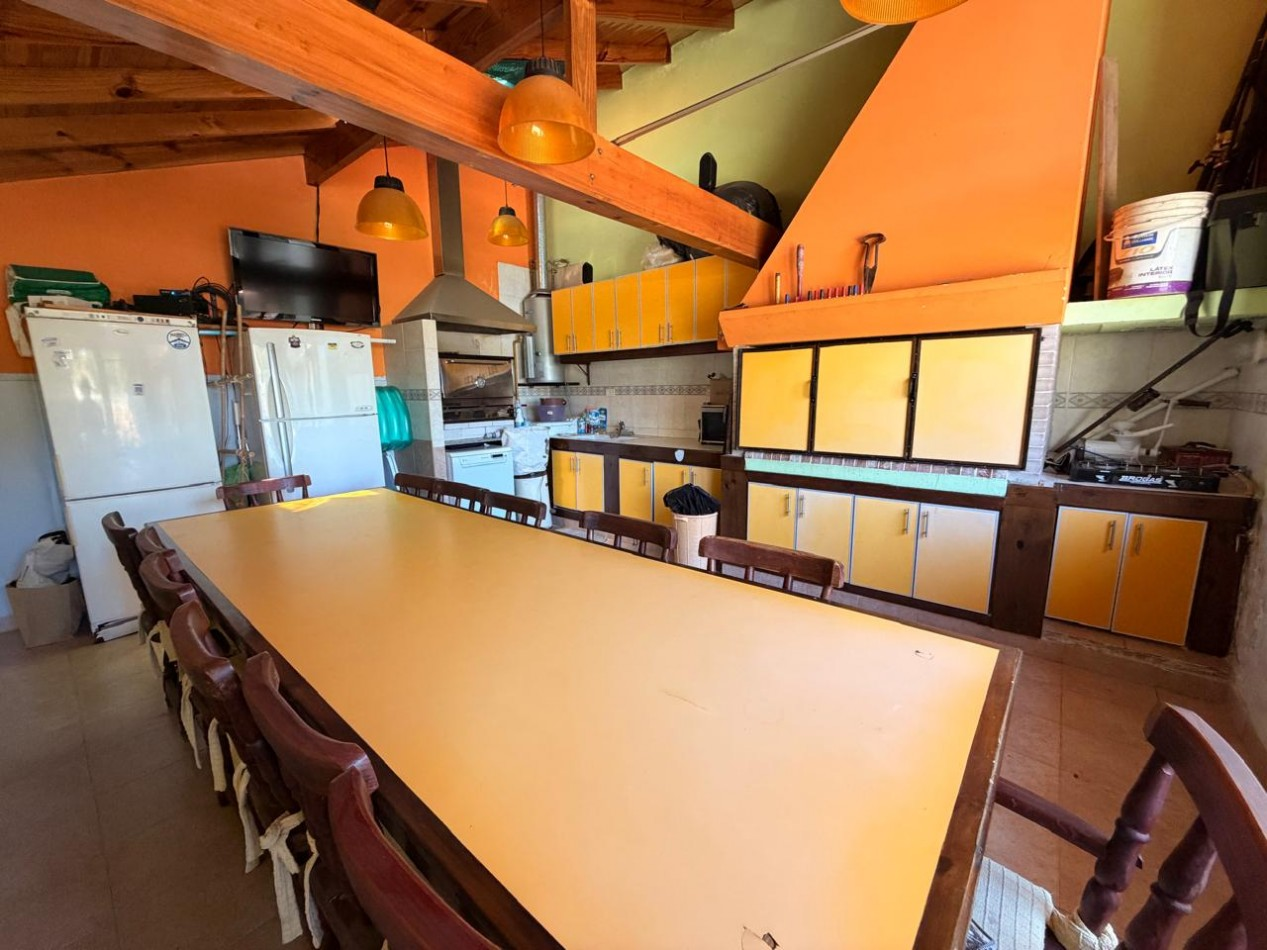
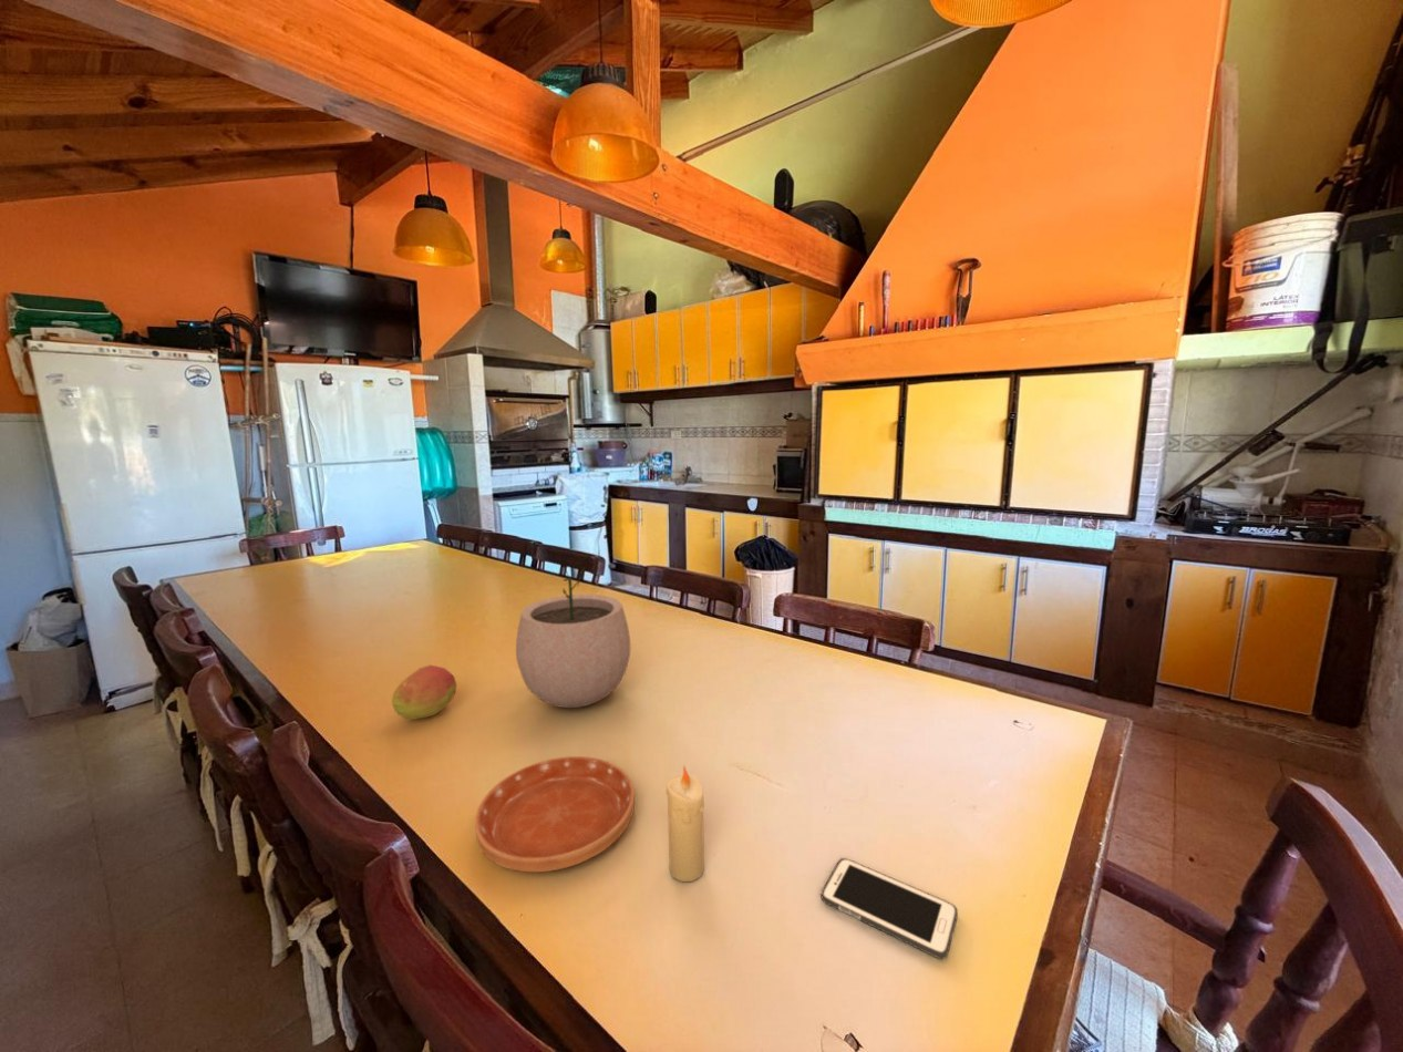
+ fruit (425, 692)
+ candle (685, 817)
+ saucer (557, 811)
+ plant pot (574, 633)
+ cell phone (887, 904)
